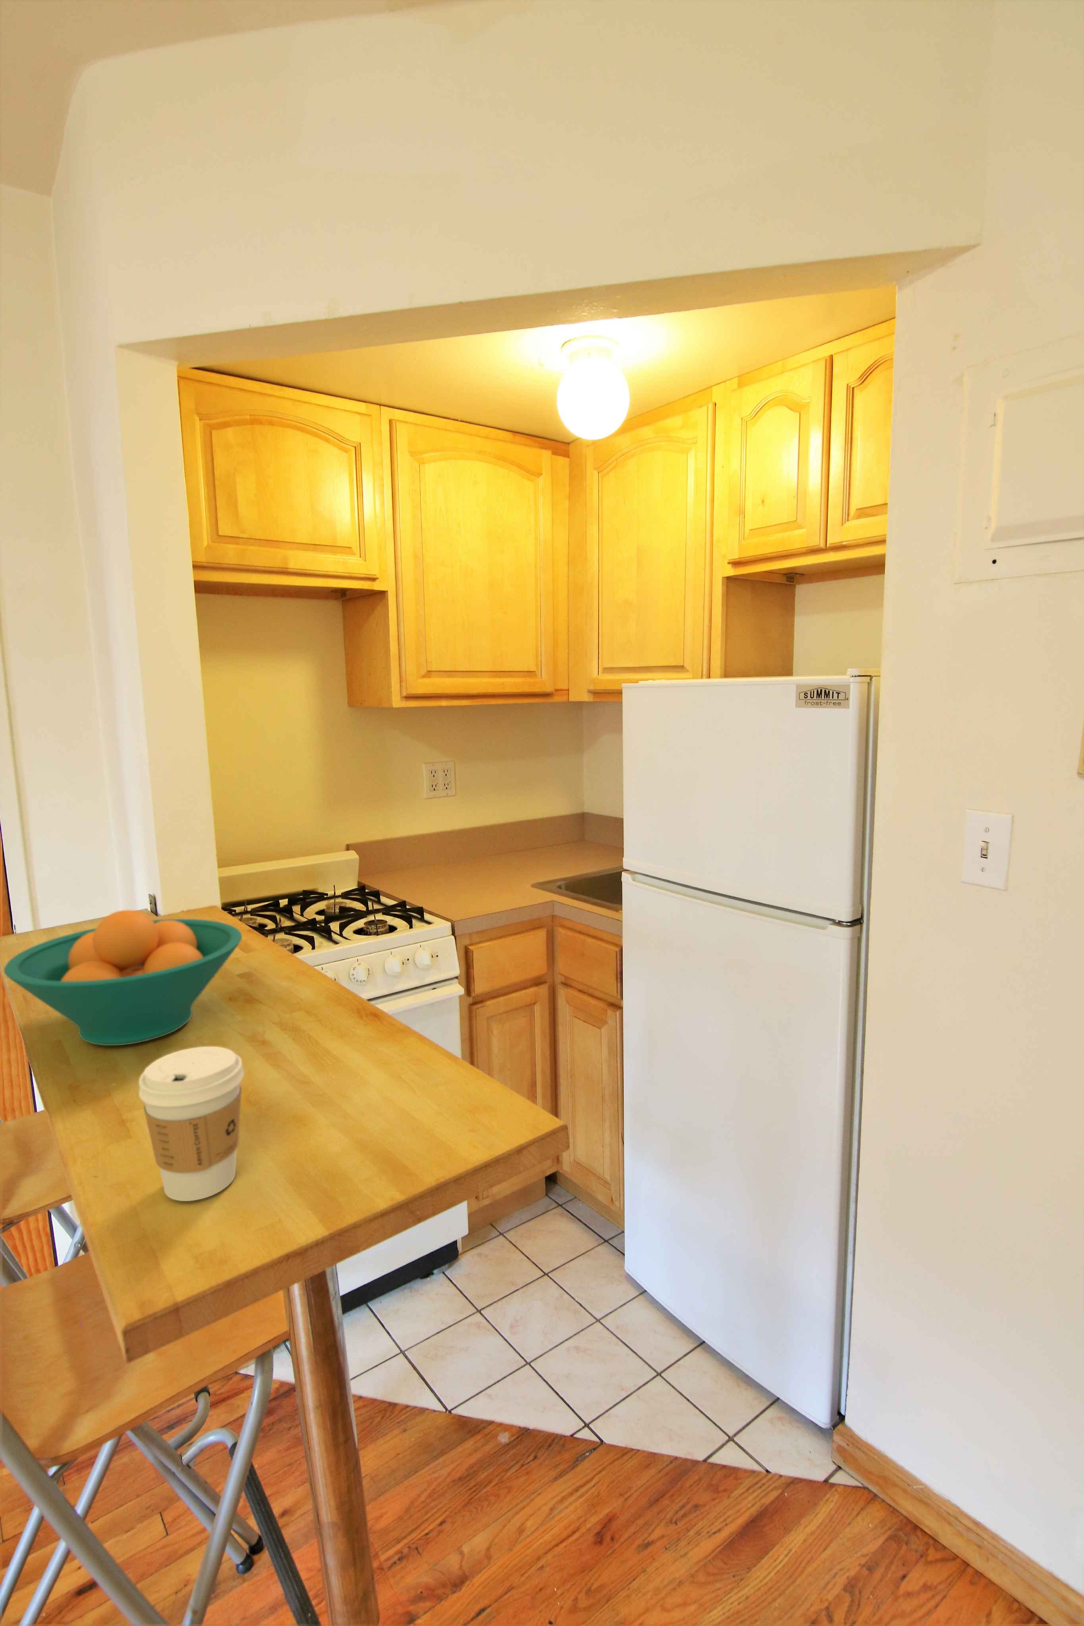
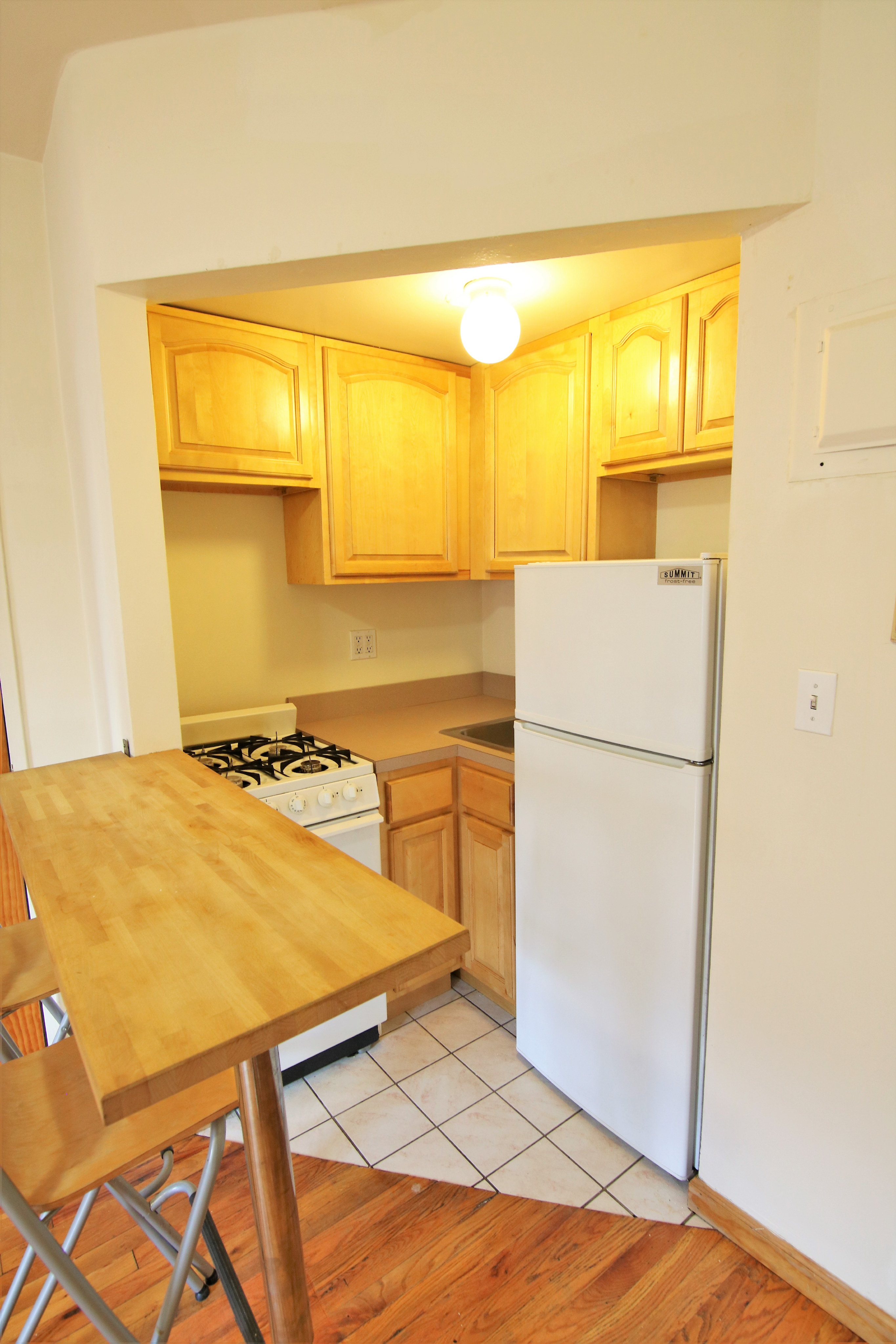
- fruit bowl (132, 969)
- coffee cup (196, 1120)
